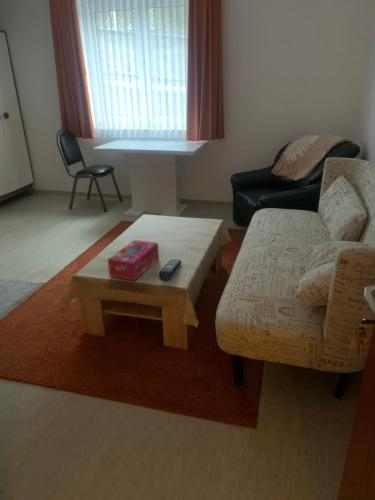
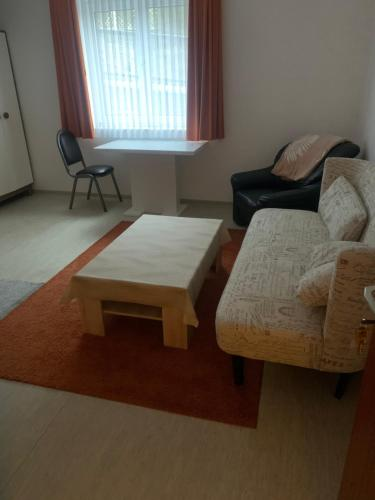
- tissue box (134, 258)
- remote control (170, 268)
